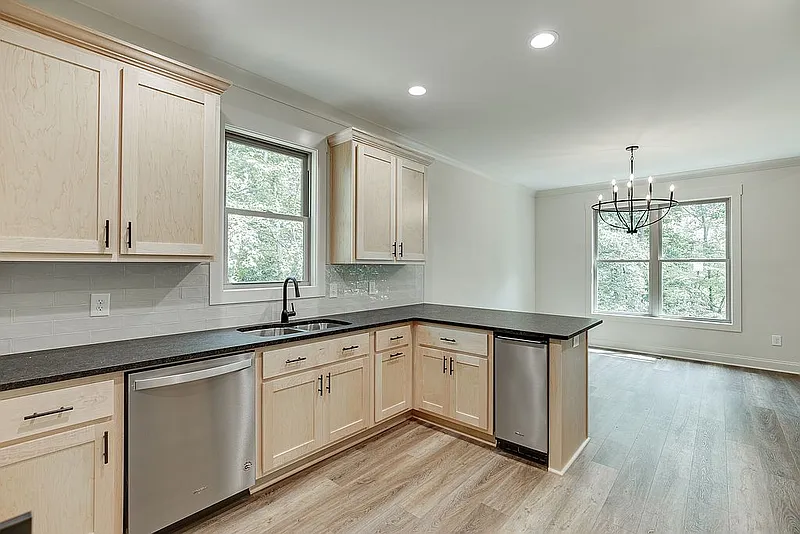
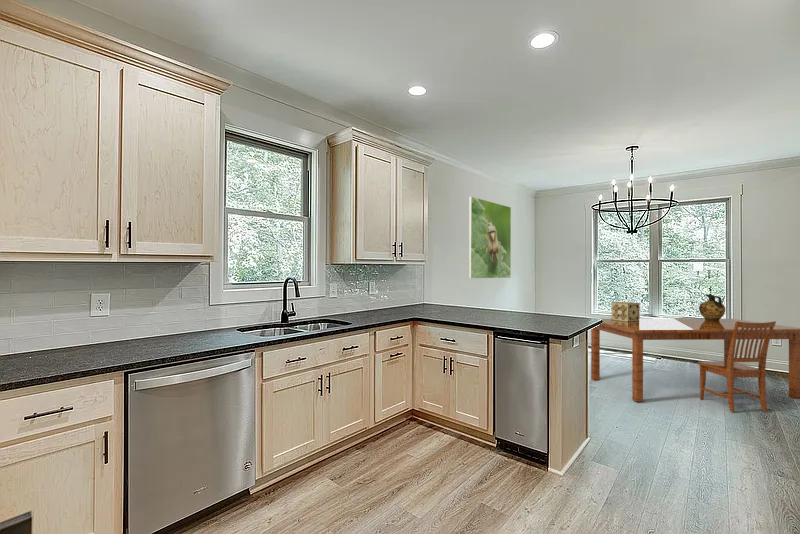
+ decorative box (625, 311)
+ ceramic jug (711, 307)
+ dining table (702, 361)
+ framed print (491, 240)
